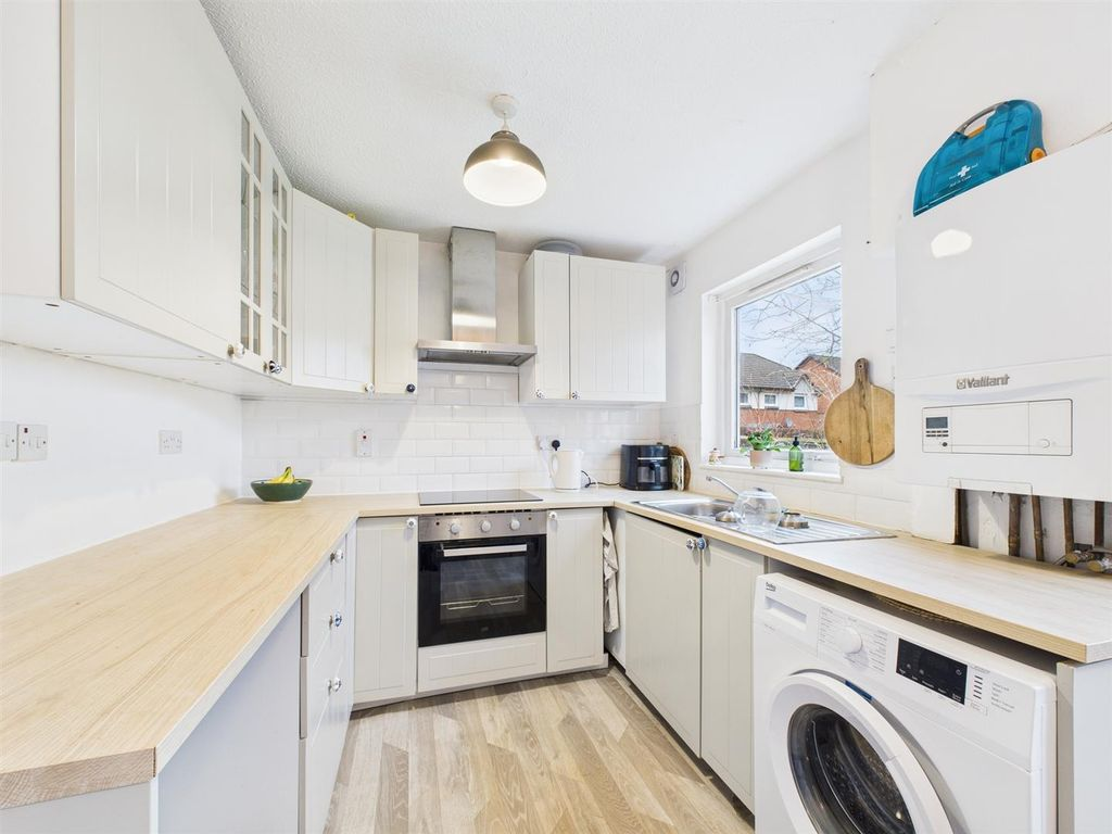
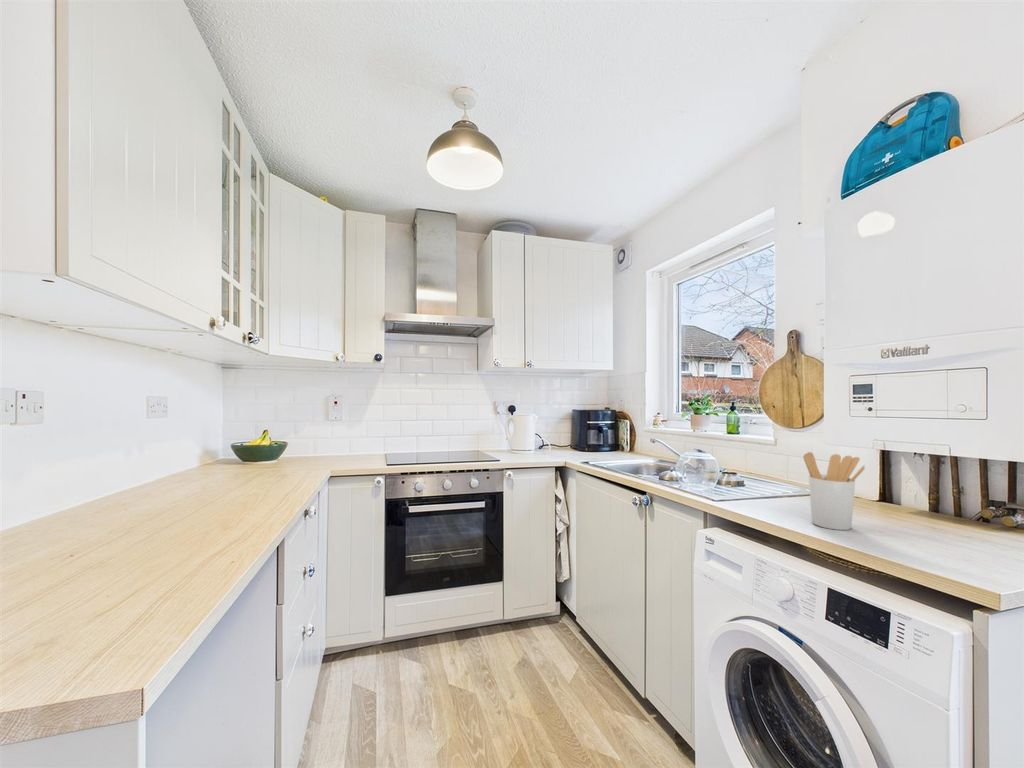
+ utensil holder (835, 488)
